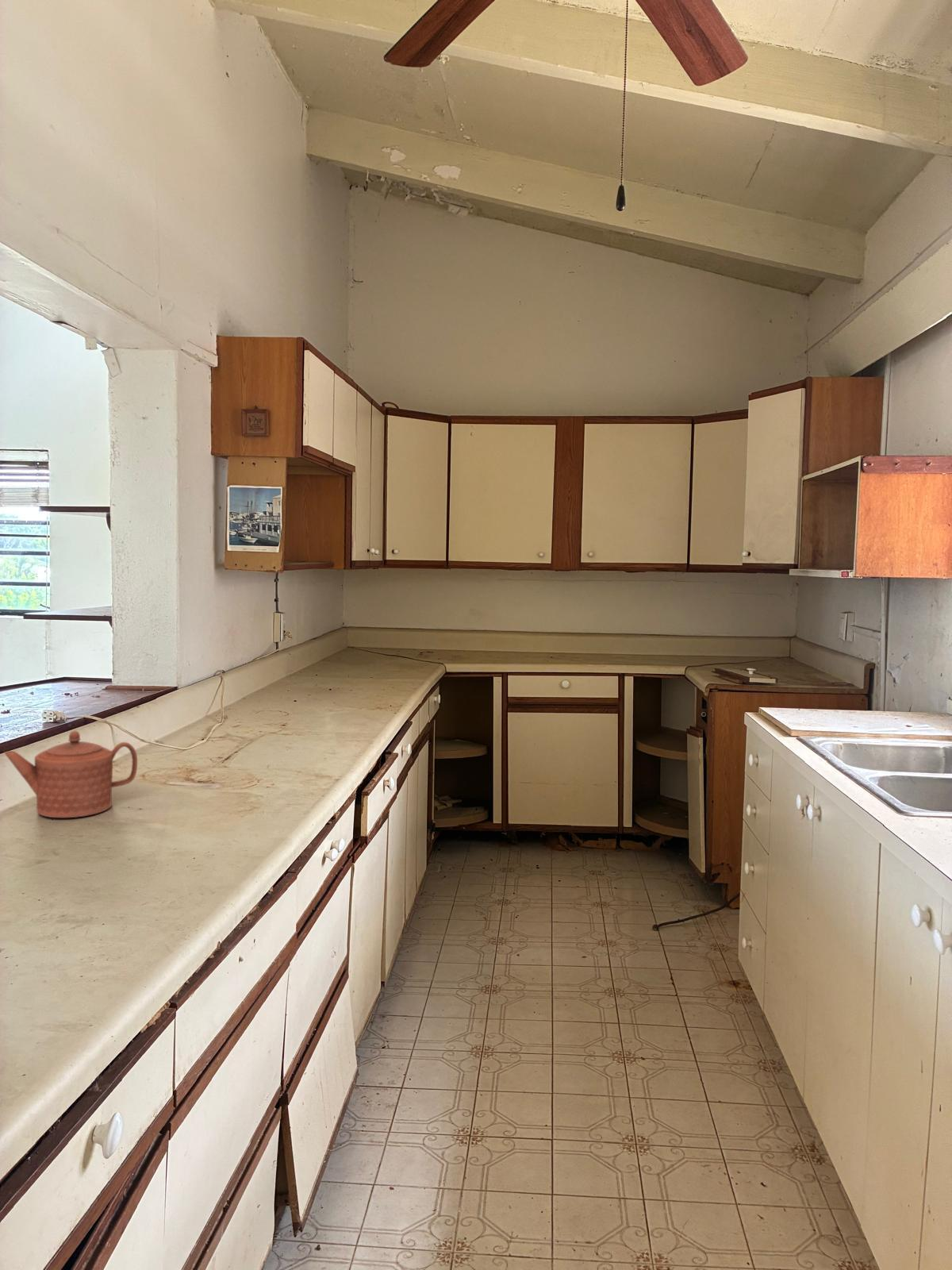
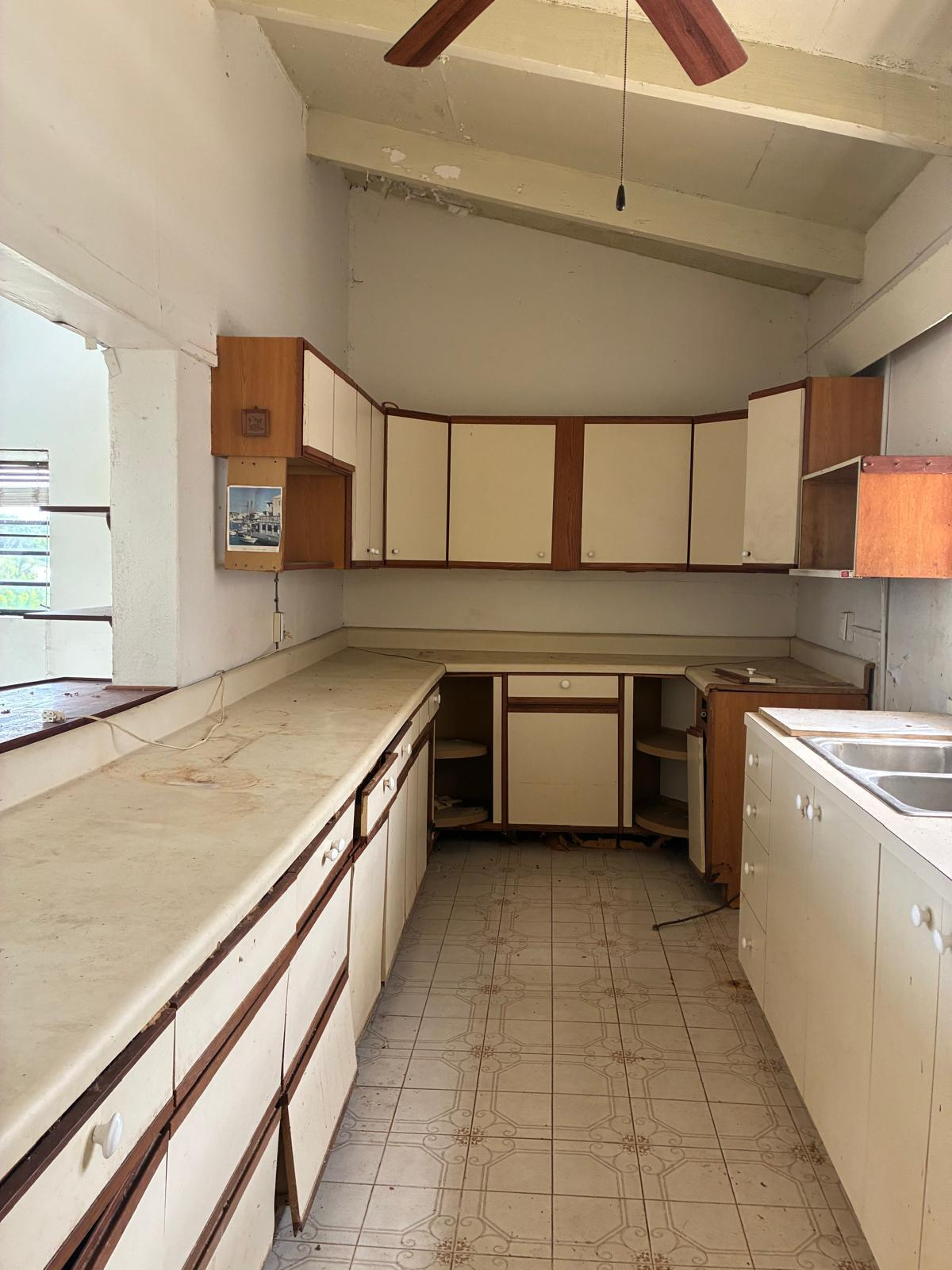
- teapot (74, 770)
